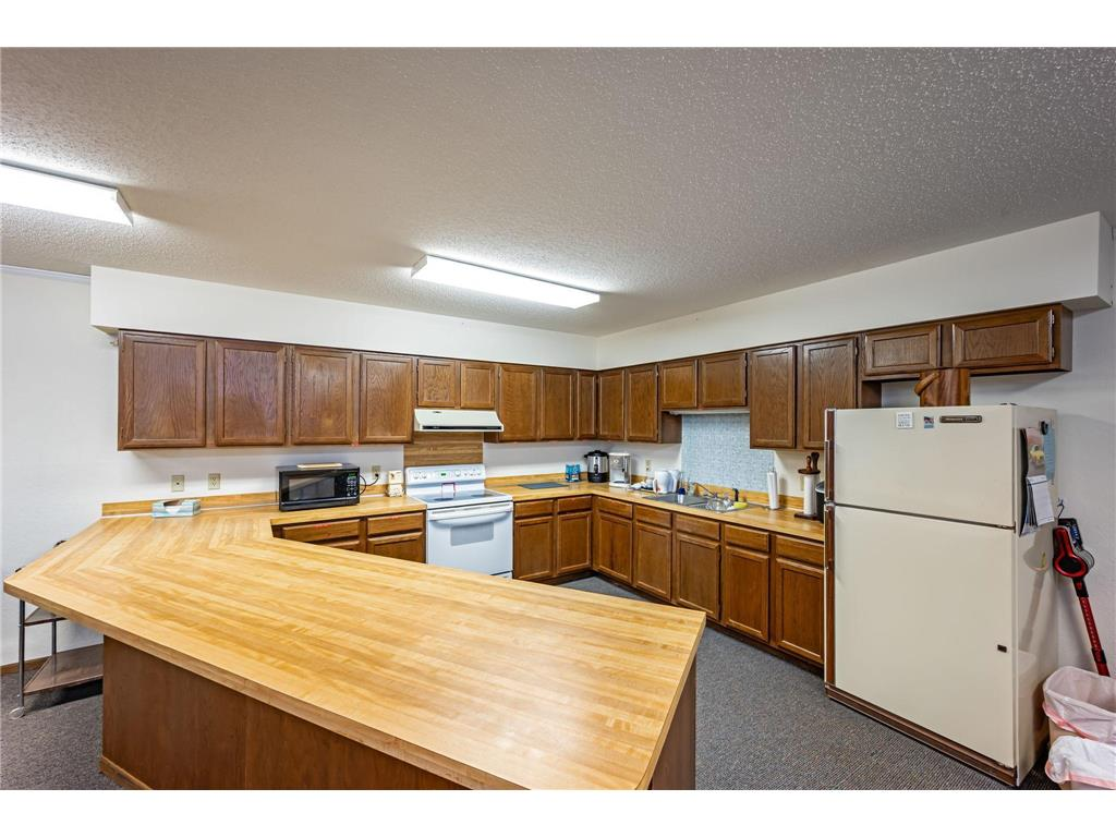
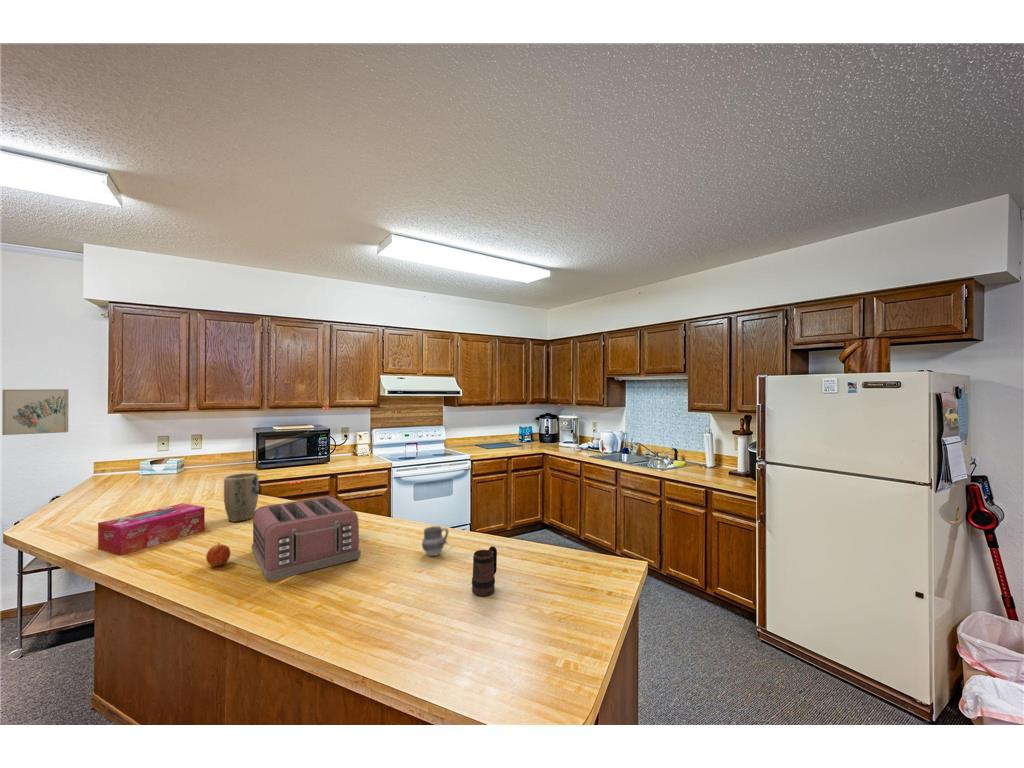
+ mug (486, 569)
+ fruit (218, 553)
+ tissue box (154, 526)
+ toaster (306, 533)
+ wall art (36, 411)
+ cup (435, 540)
+ plant pot (241, 497)
